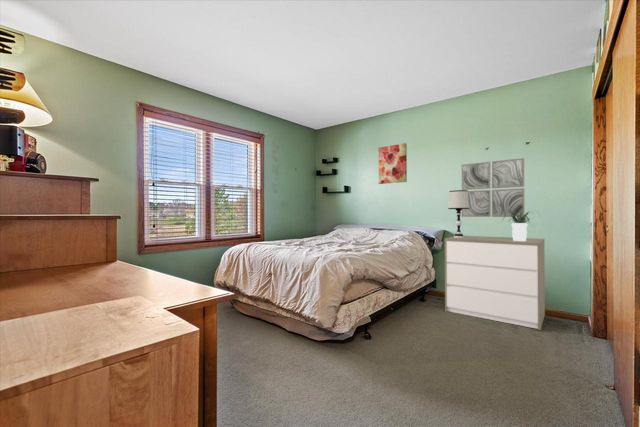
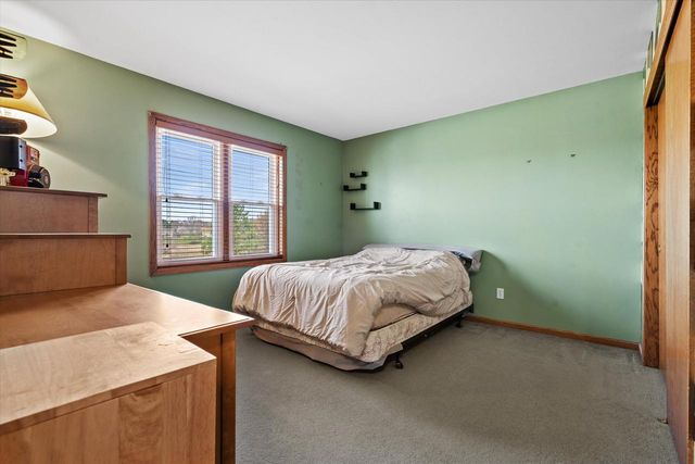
- table lamp (458, 214)
- potted plant (518, 225)
- dresser (493, 275)
- wall art (392, 164)
- wall art (490, 188)
